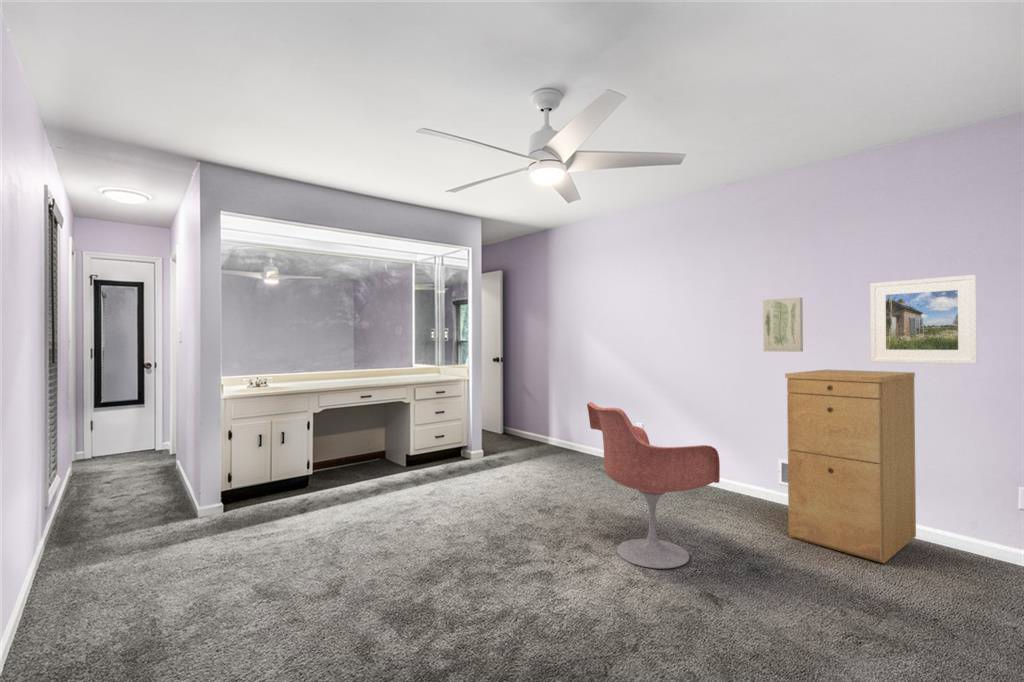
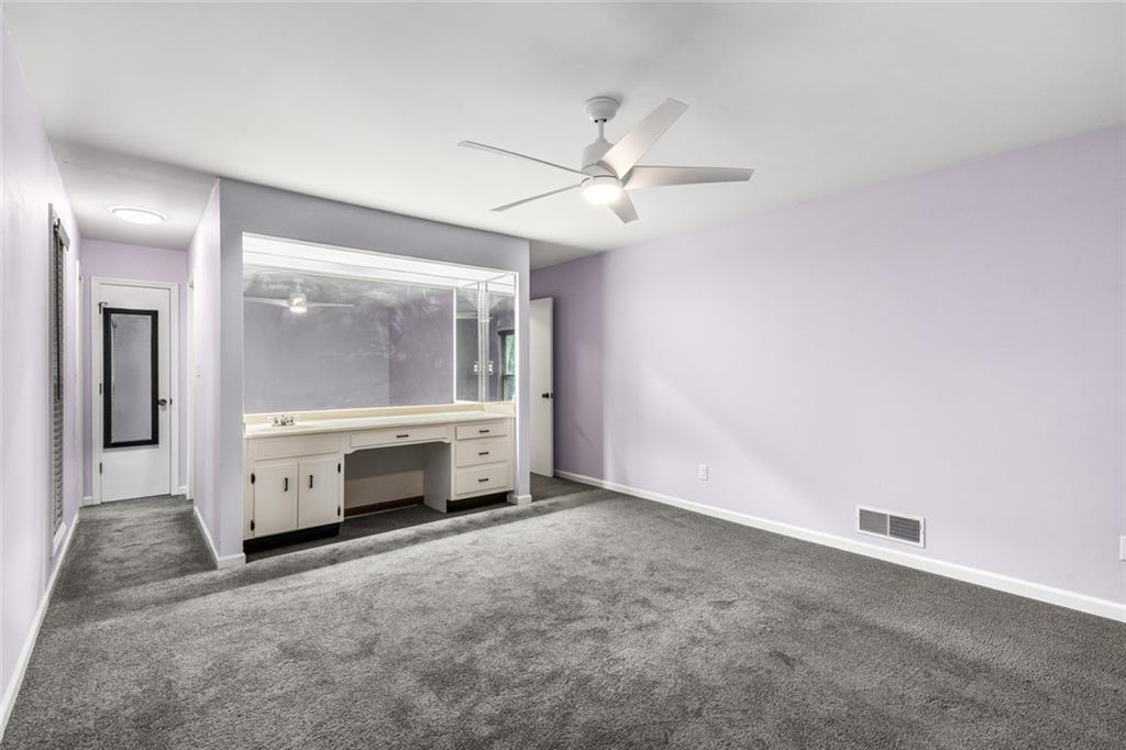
- filing cabinet (850, 455)
- armchair (651, 477)
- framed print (920, 321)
- wall art (782, 325)
